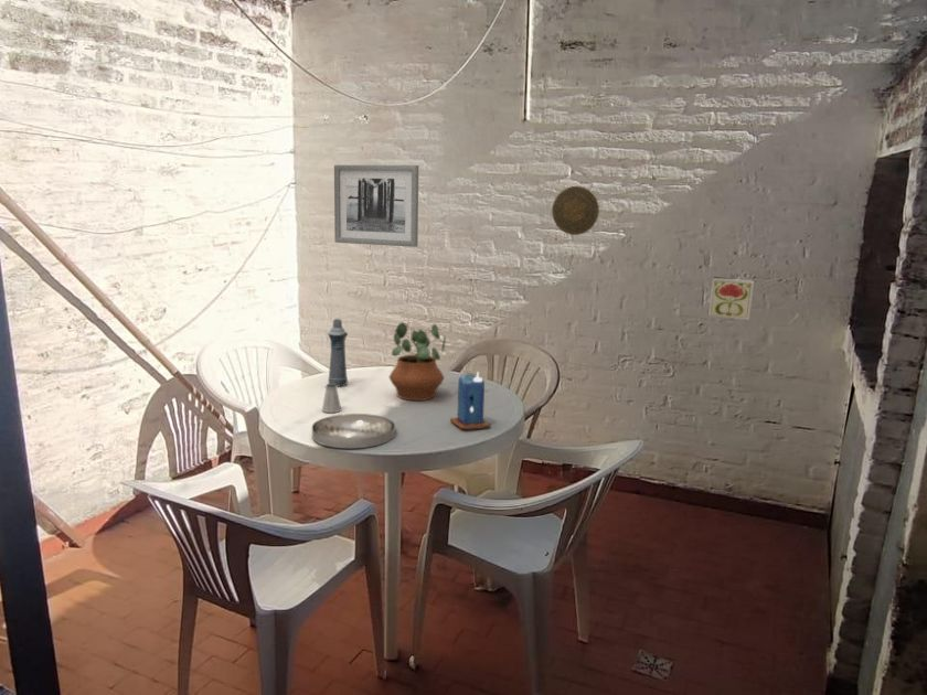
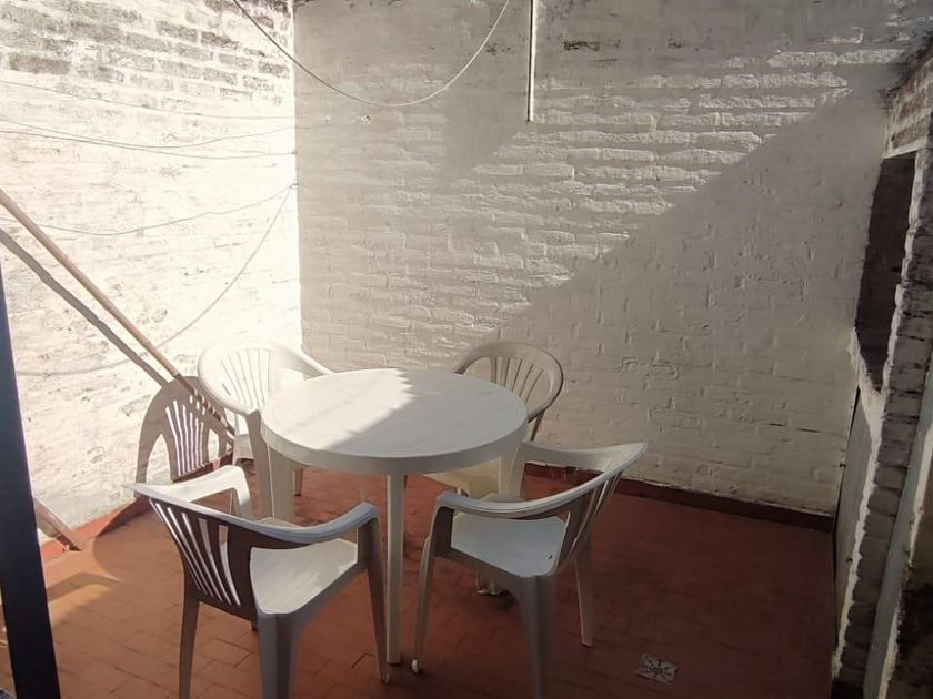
- bottle (338, 352)
- saltshaker (331, 397)
- candle (471, 397)
- wall art (375, 205)
- decorative plate (574, 211)
- decorative tile (731, 298)
- plate (353, 429)
- potted plant (417, 361)
